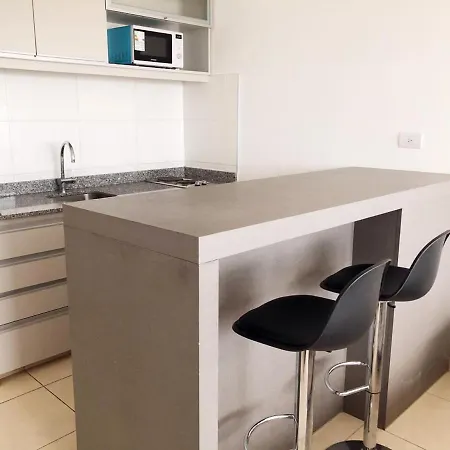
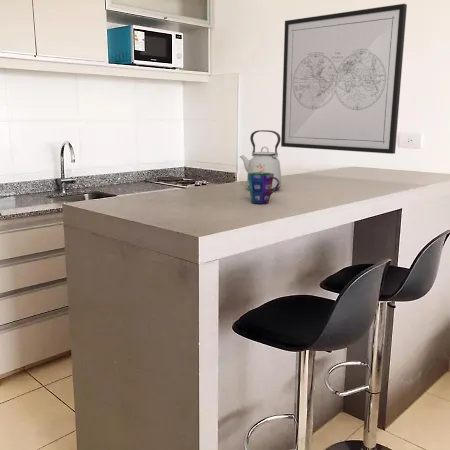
+ kettle (259, 159)
+ cup (263, 188)
+ wall art (336, 83)
